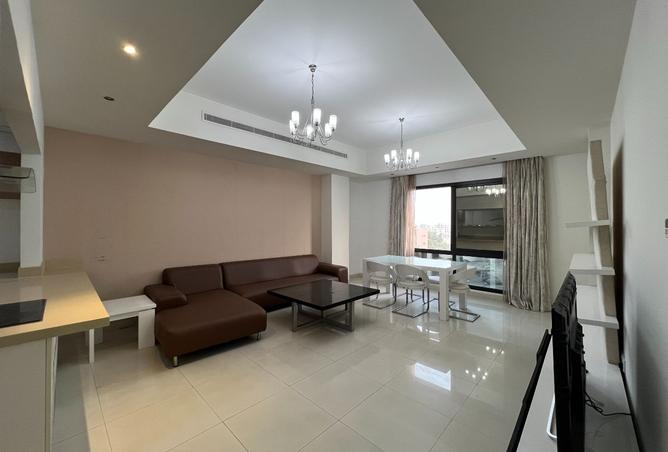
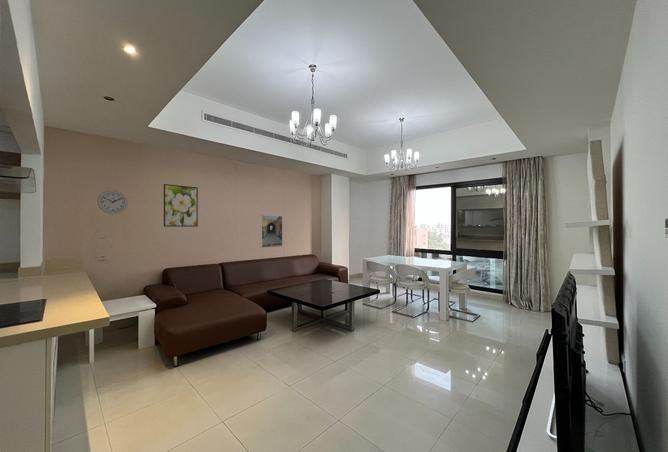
+ wall clock (112, 202)
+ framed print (181, 206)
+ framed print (272, 231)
